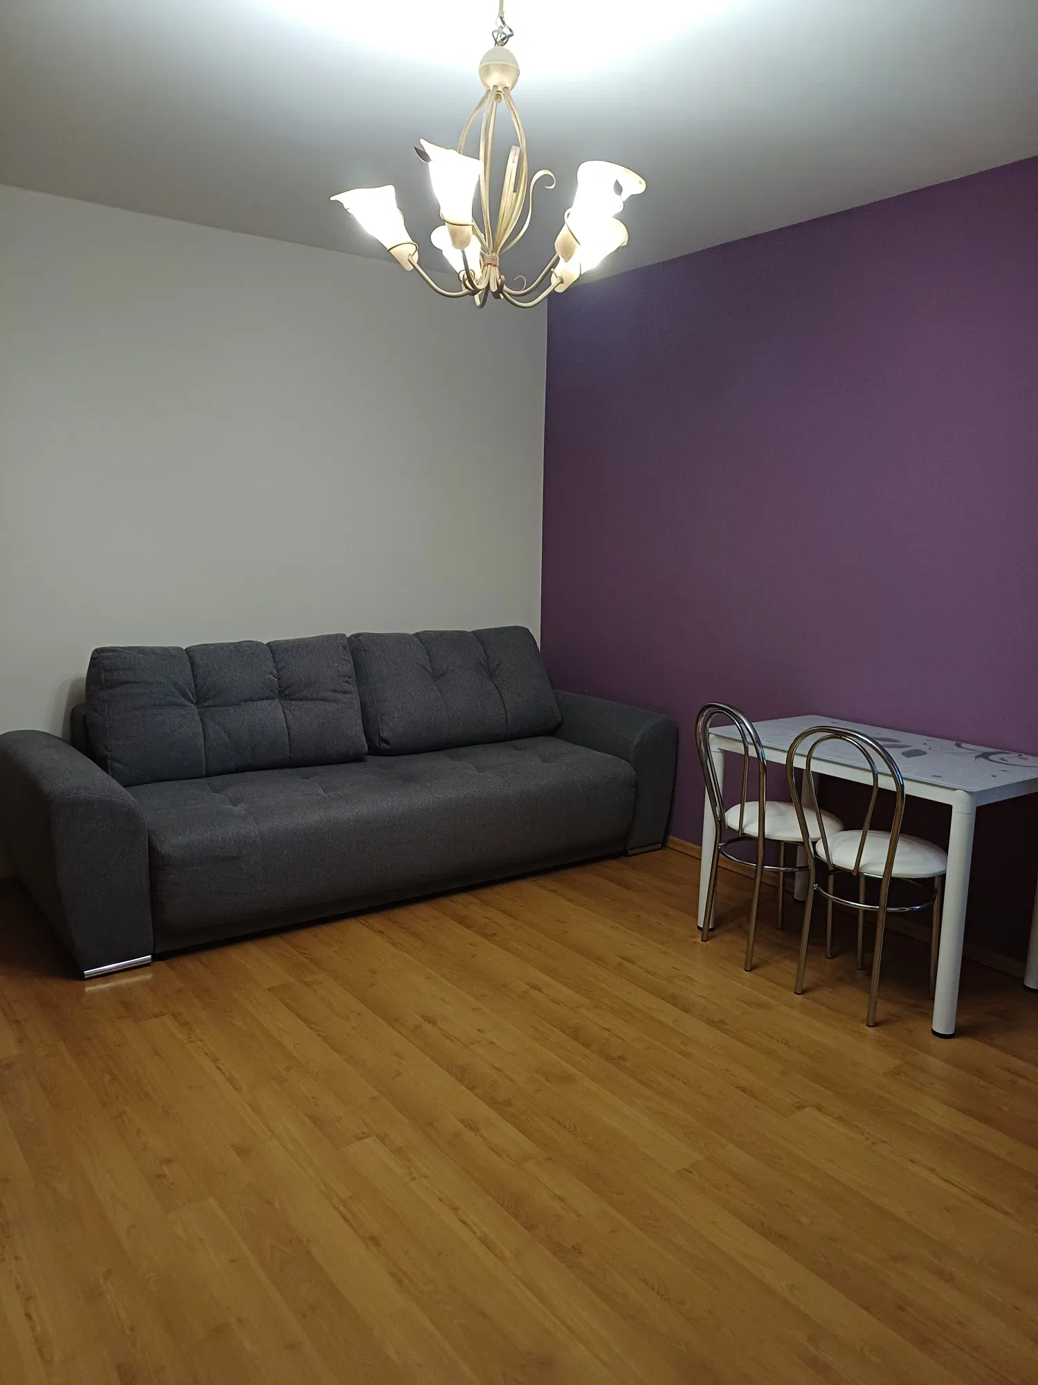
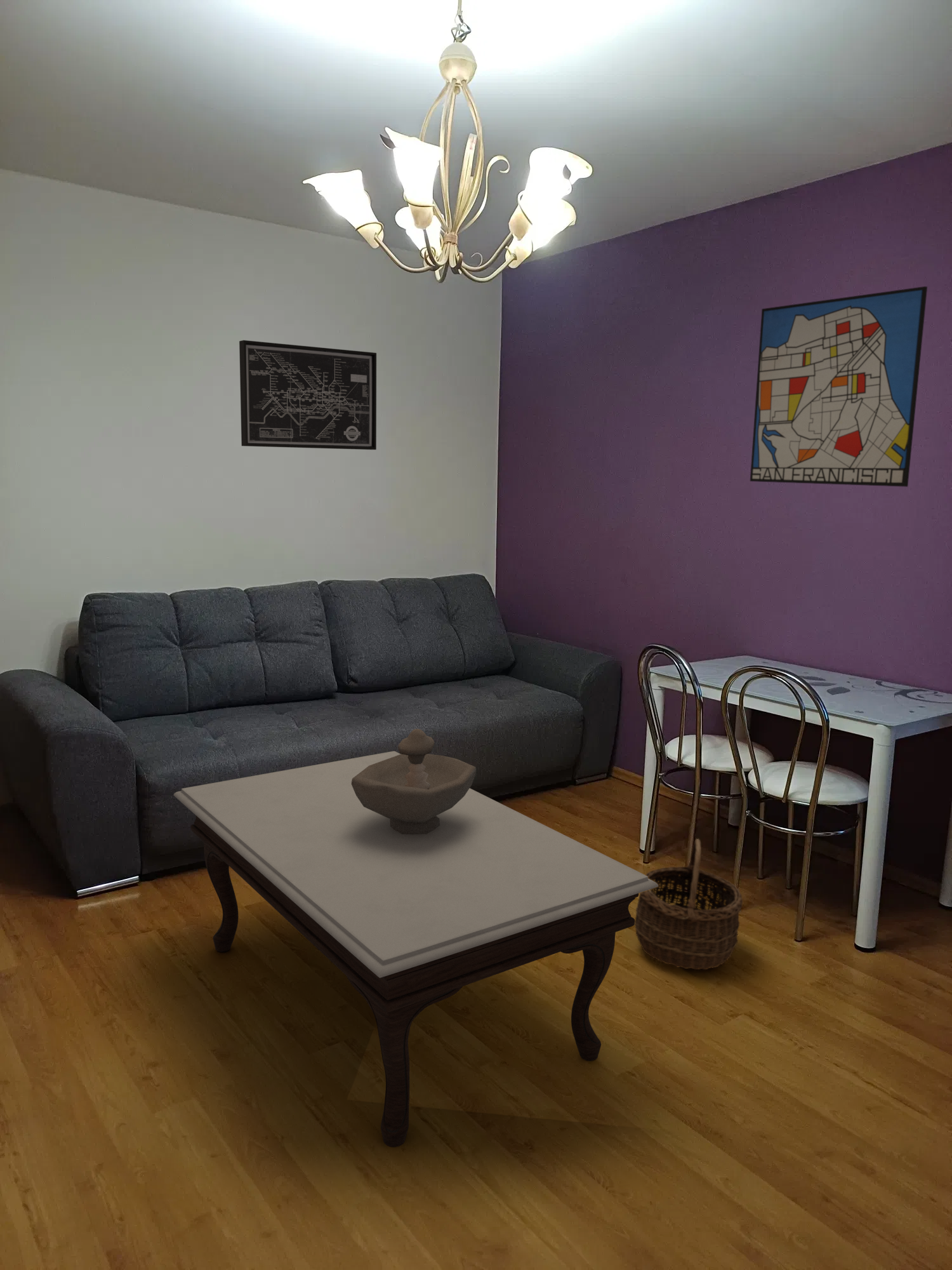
+ coffee table (390, 914)
+ wicker basket (688, 897)
+ decorative bowl (415, 777)
+ wall art (311, 398)
+ wall art (830, 392)
